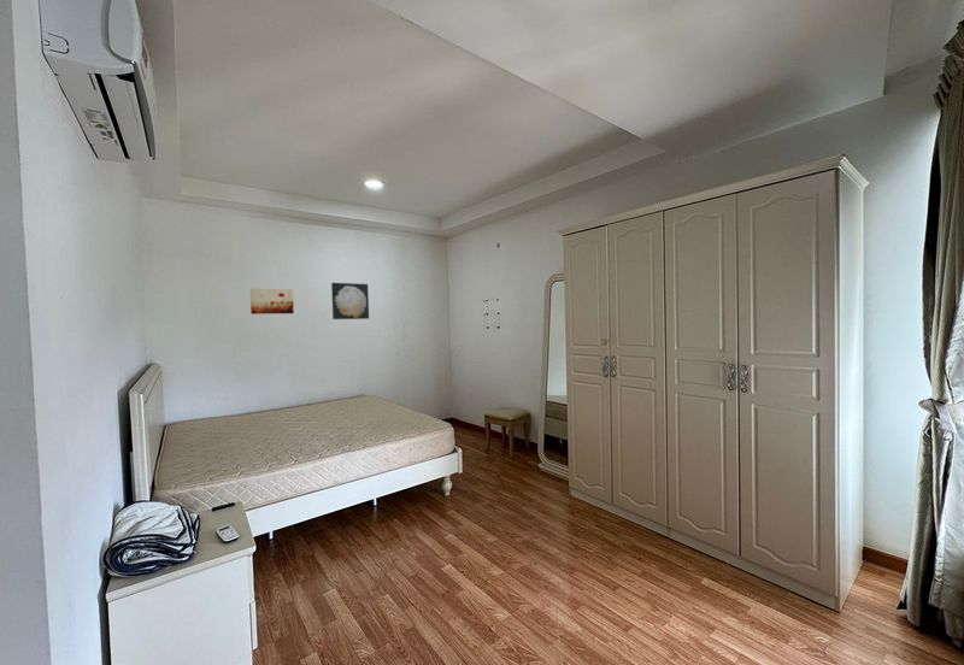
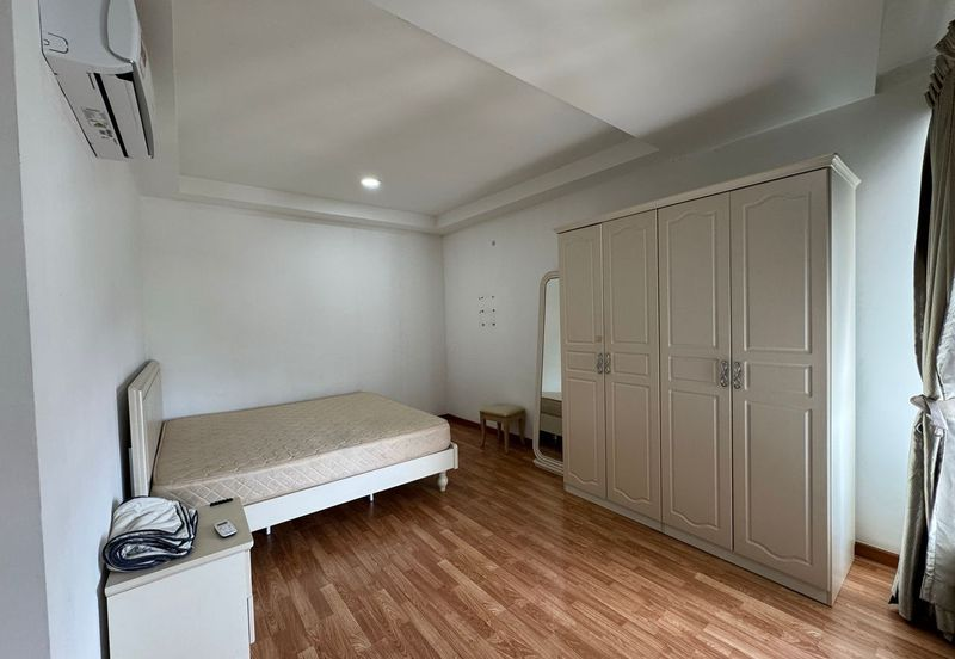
- wall art (351, 301)
- wall art (272, 301)
